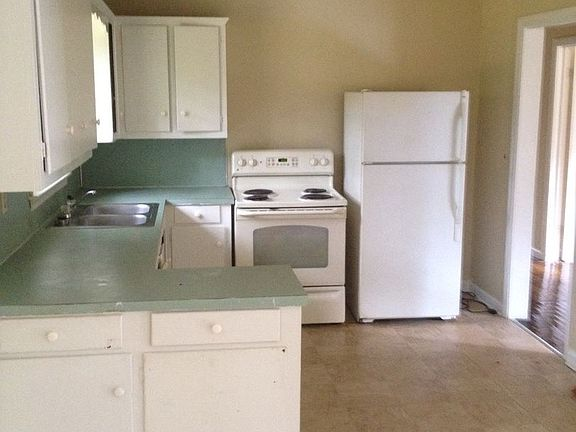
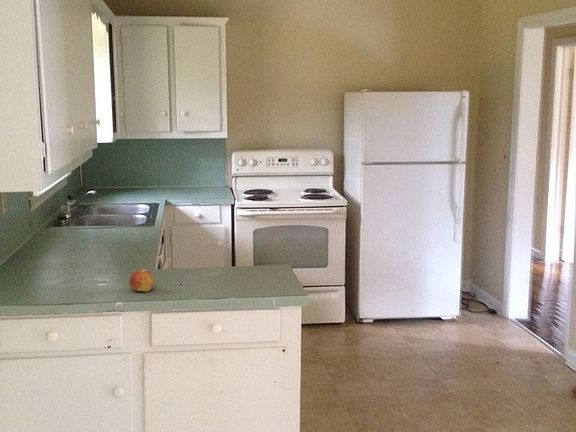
+ apple (142, 280)
